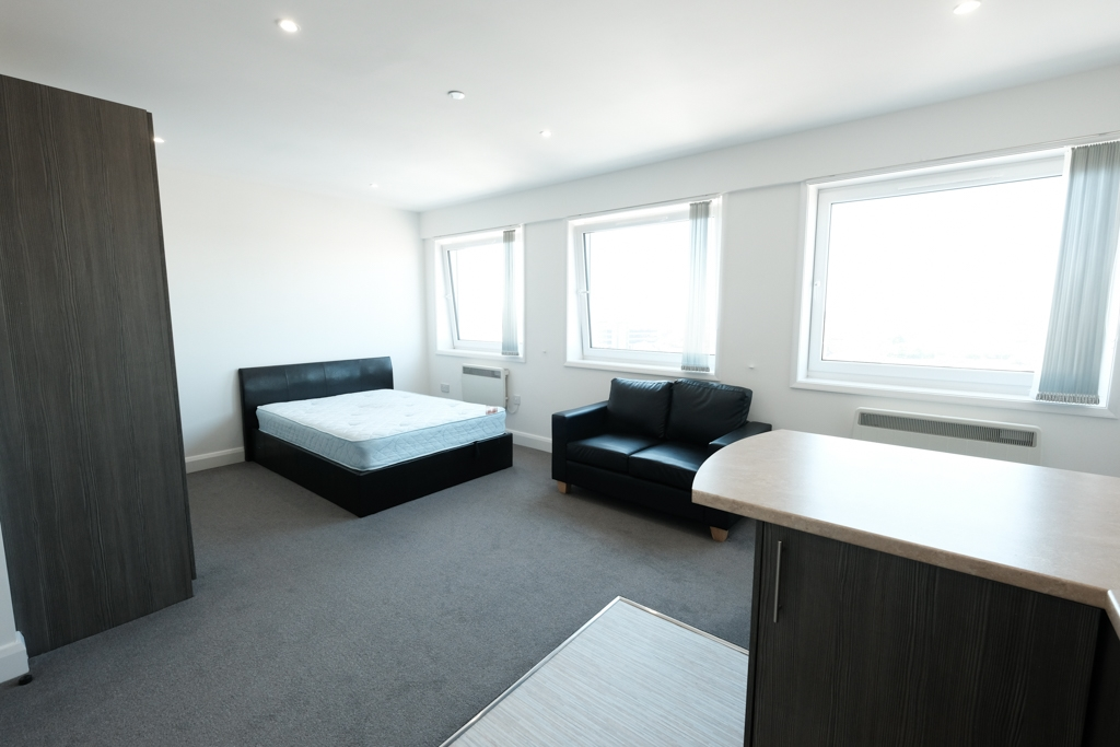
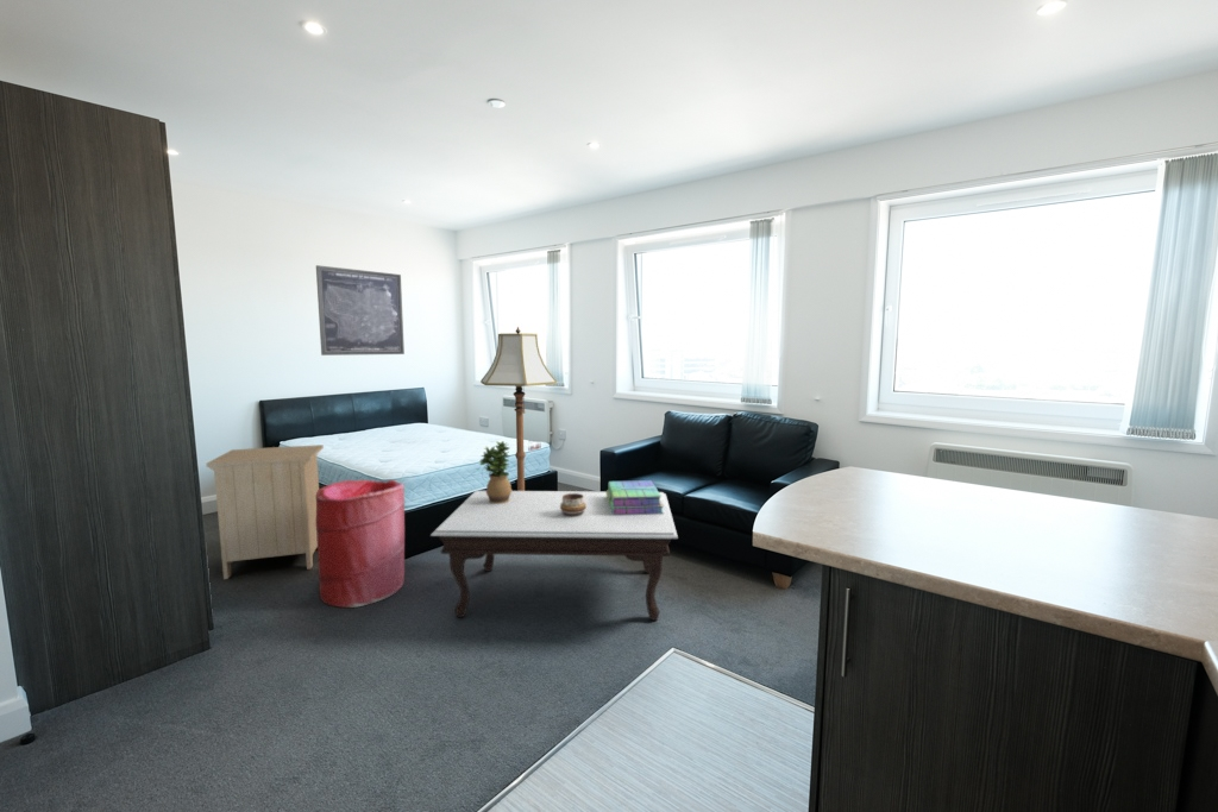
+ laundry hamper (363, 536)
+ stack of books (633, 496)
+ coffee table (563, 550)
+ potted plant (496, 470)
+ wall art (363, 313)
+ nightstand (274, 508)
+ floor lamp (519, 433)
+ decorative bowl (572, 504)
